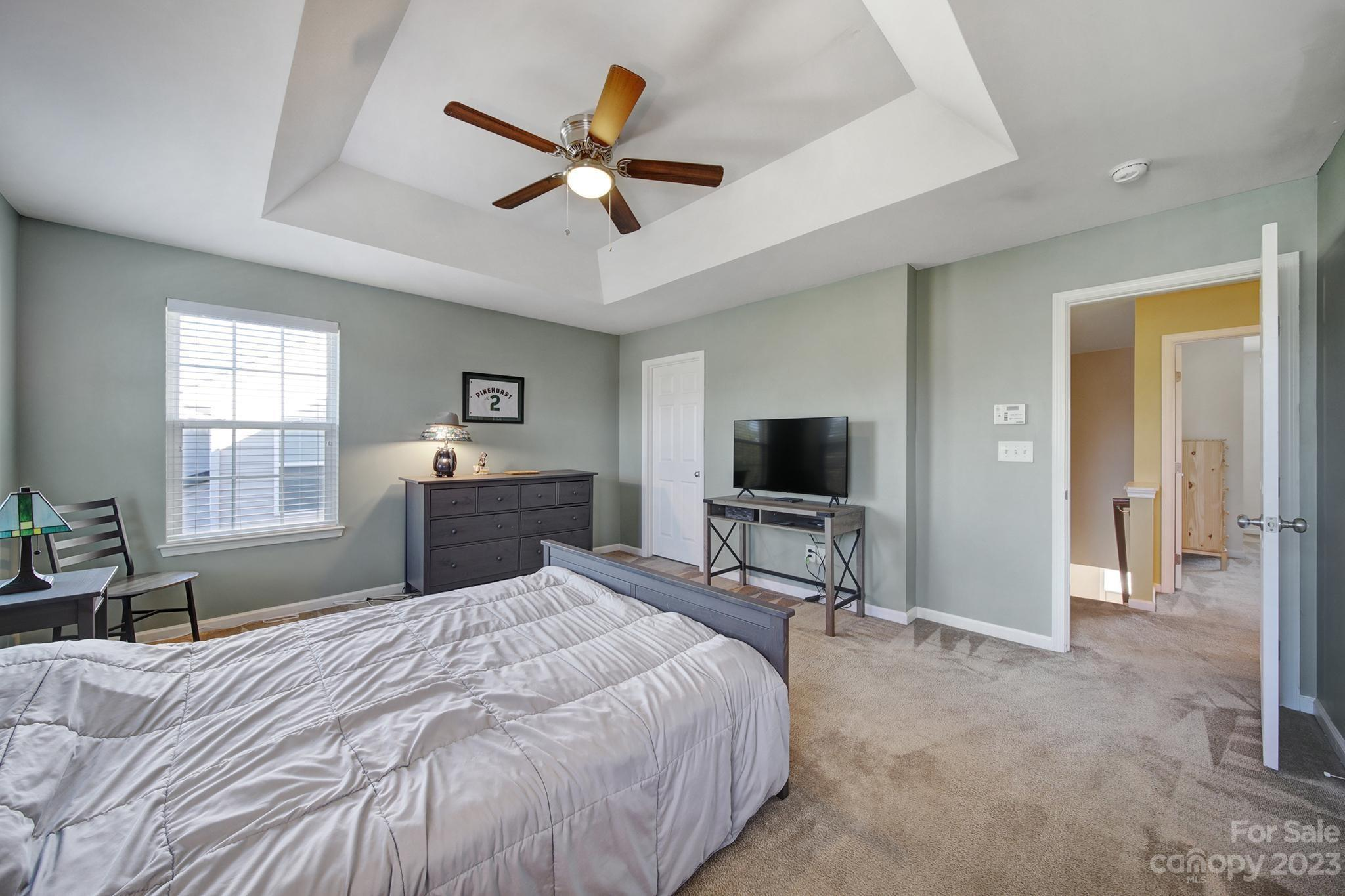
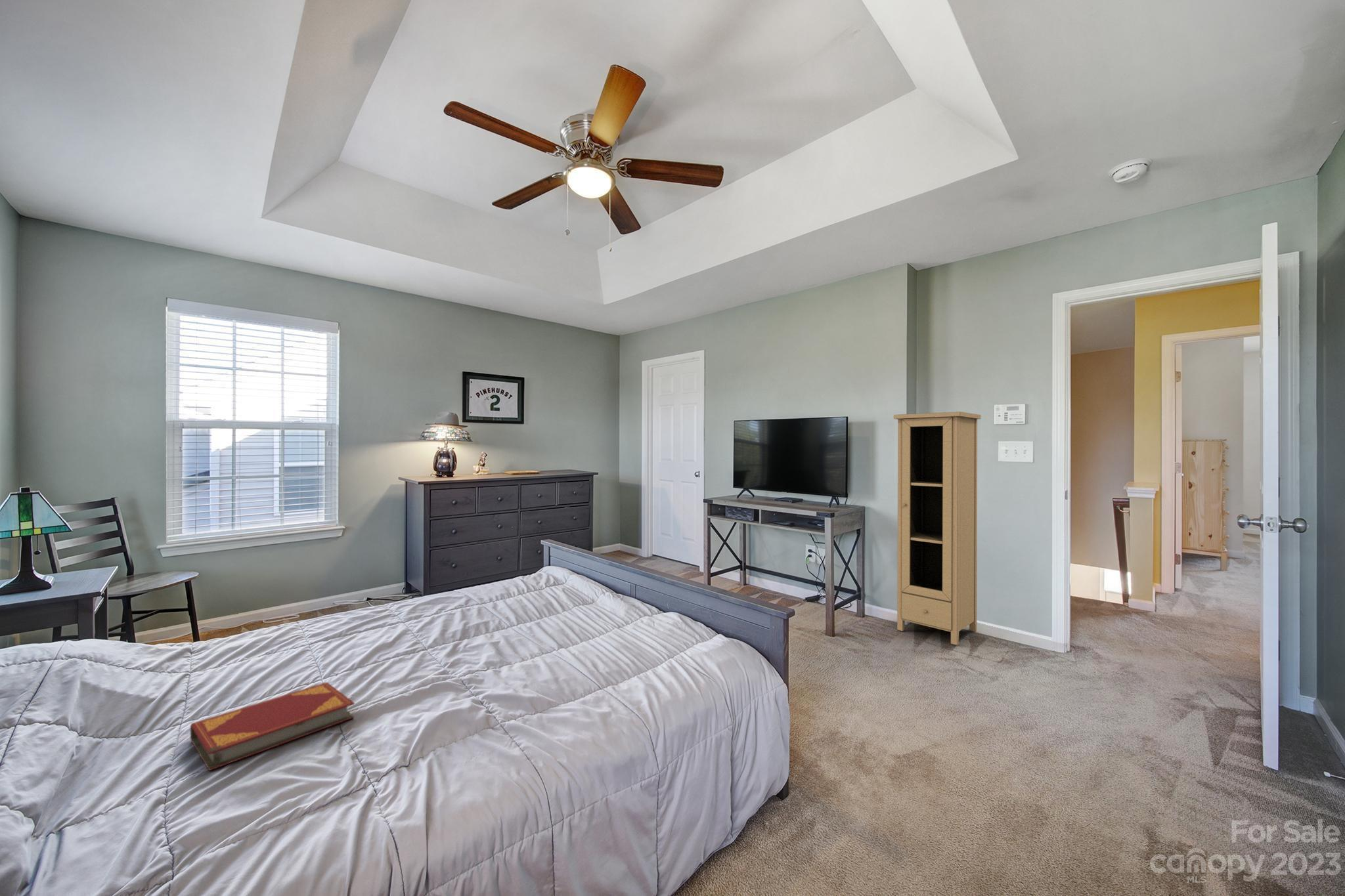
+ hardback book (275, 720)
+ cupboard (937, 523)
